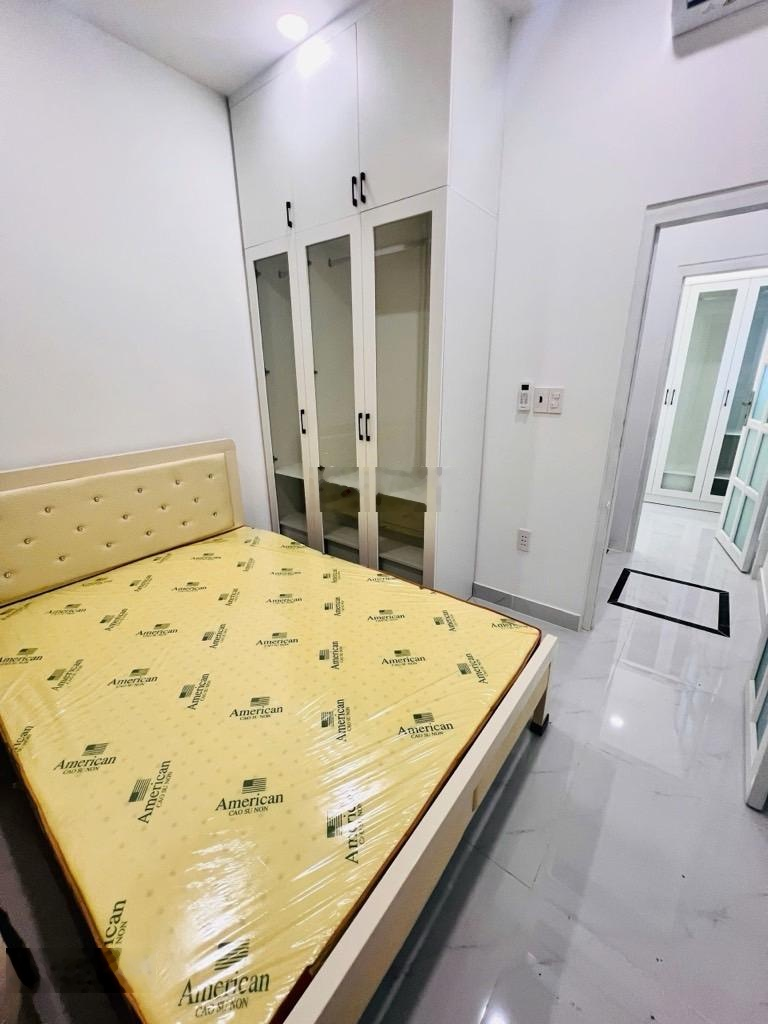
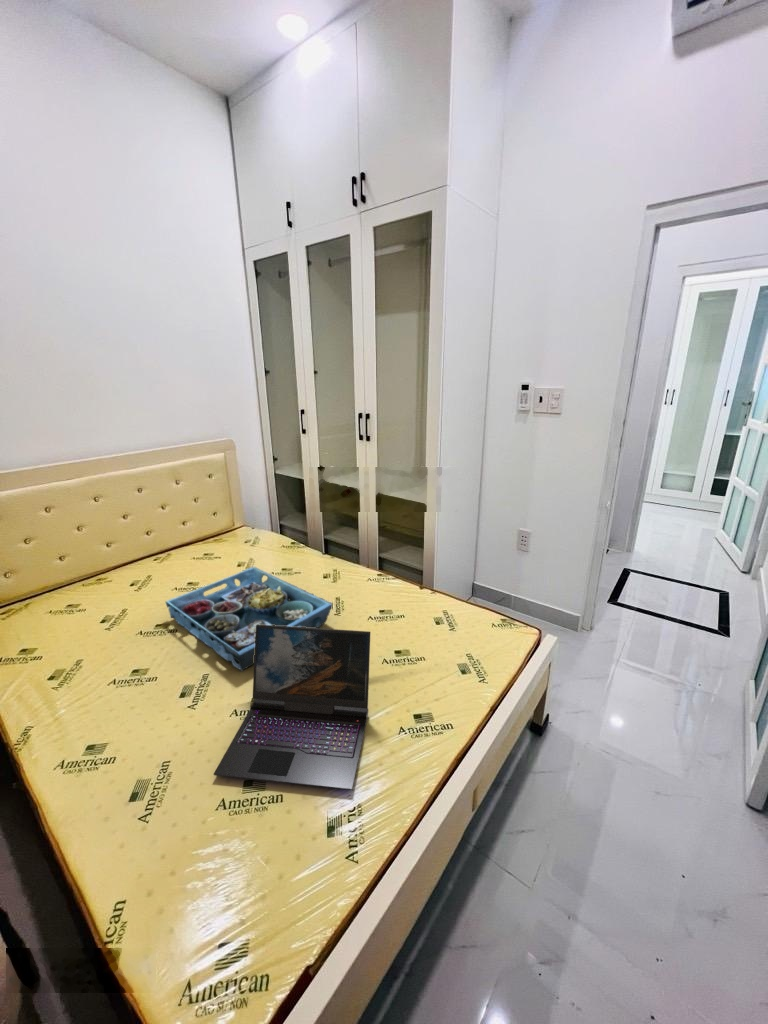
+ laptop (298, 699)
+ serving tray (249, 609)
